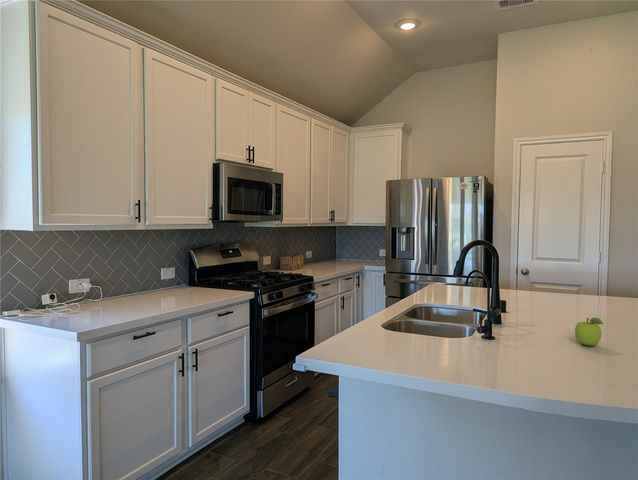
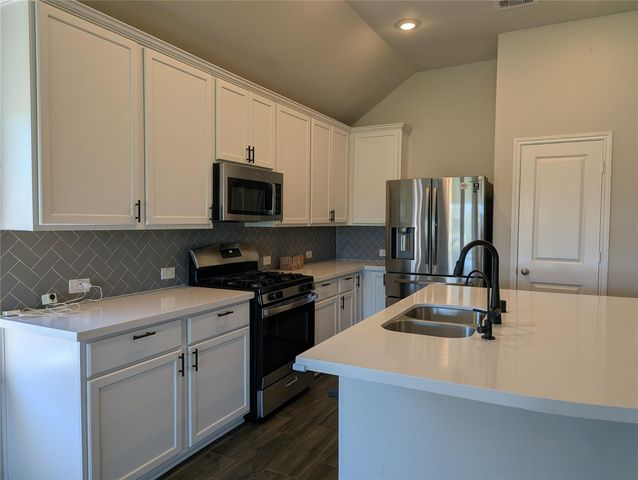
- fruit (589, 331)
